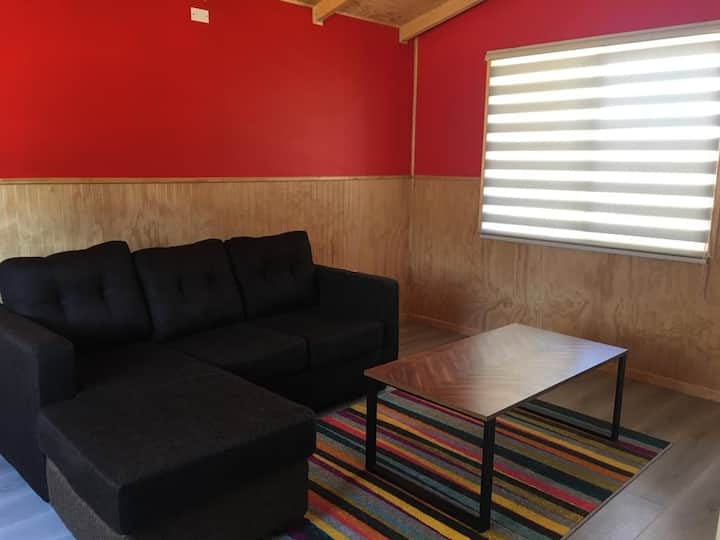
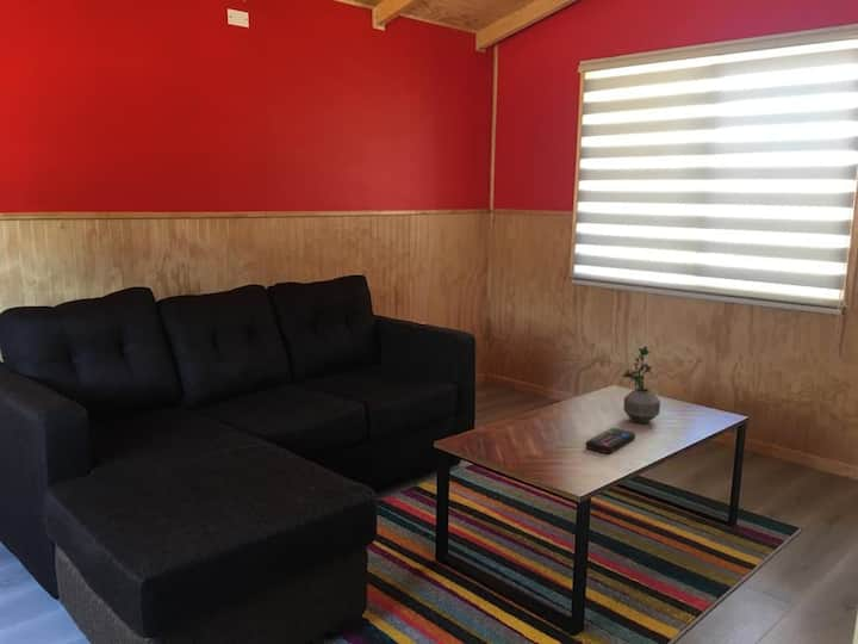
+ potted plant (640, 384)
+ remote control (610, 439)
